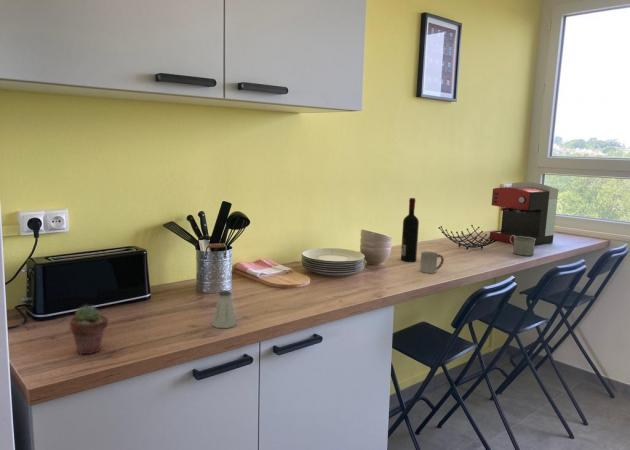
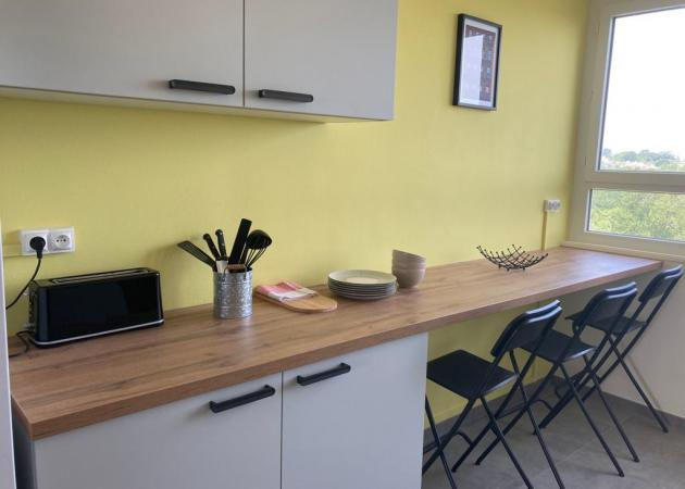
- cup (432, 262)
- potted succulent (88, 327)
- coffee maker (519, 212)
- alcohol (410, 229)
- saltshaker (224, 308)
- mug (522, 245)
